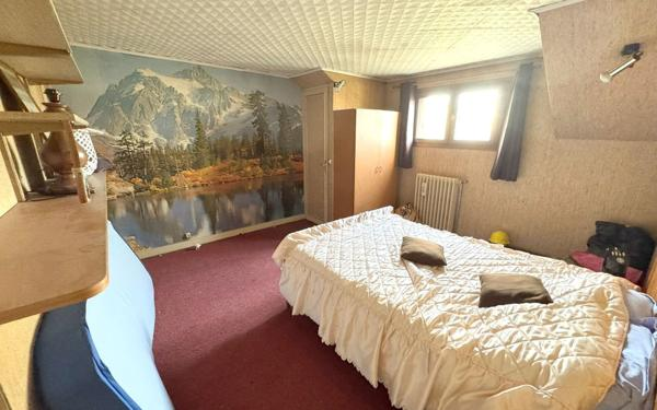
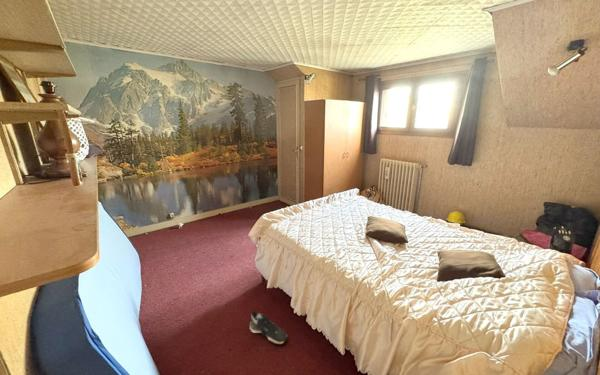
+ shoe (268, 326)
